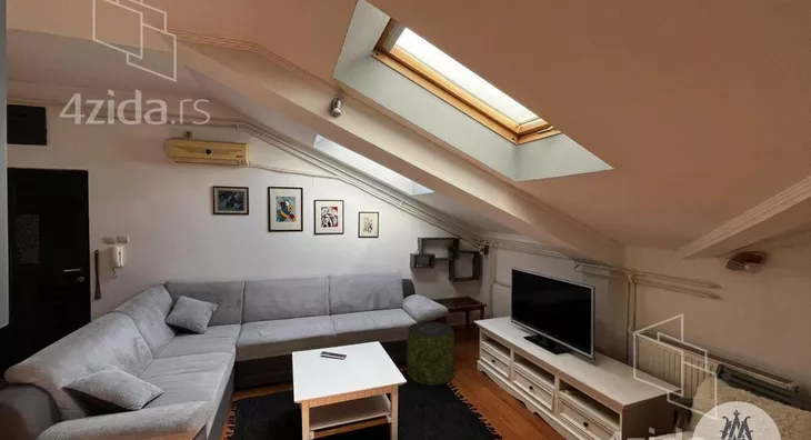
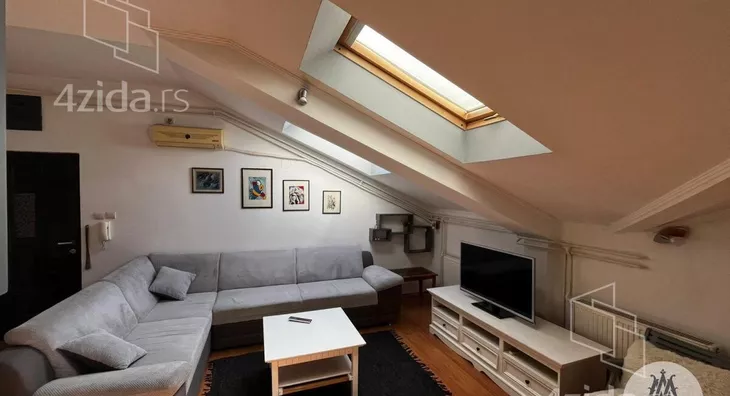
- pouf (430, 351)
